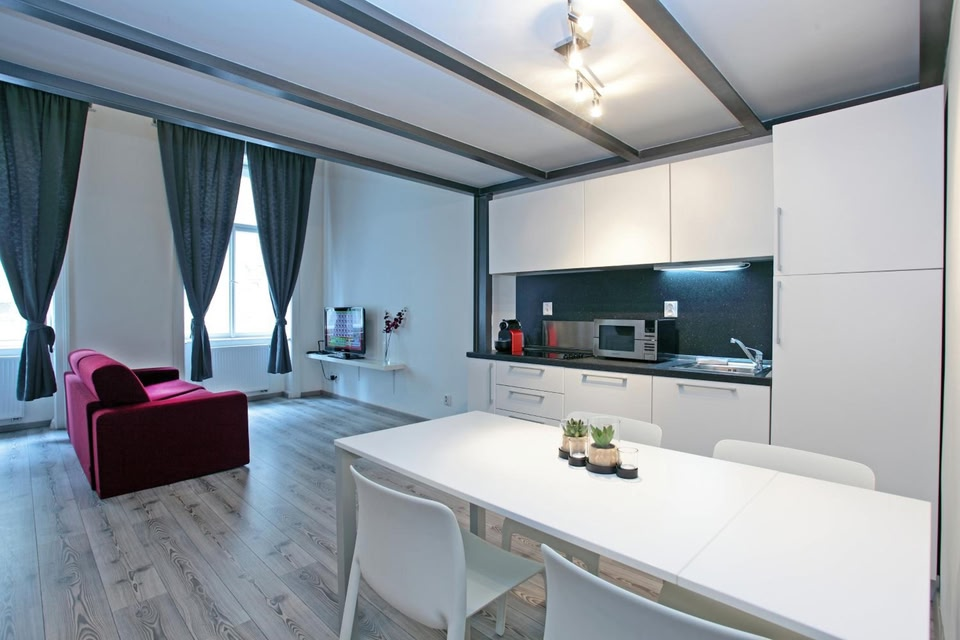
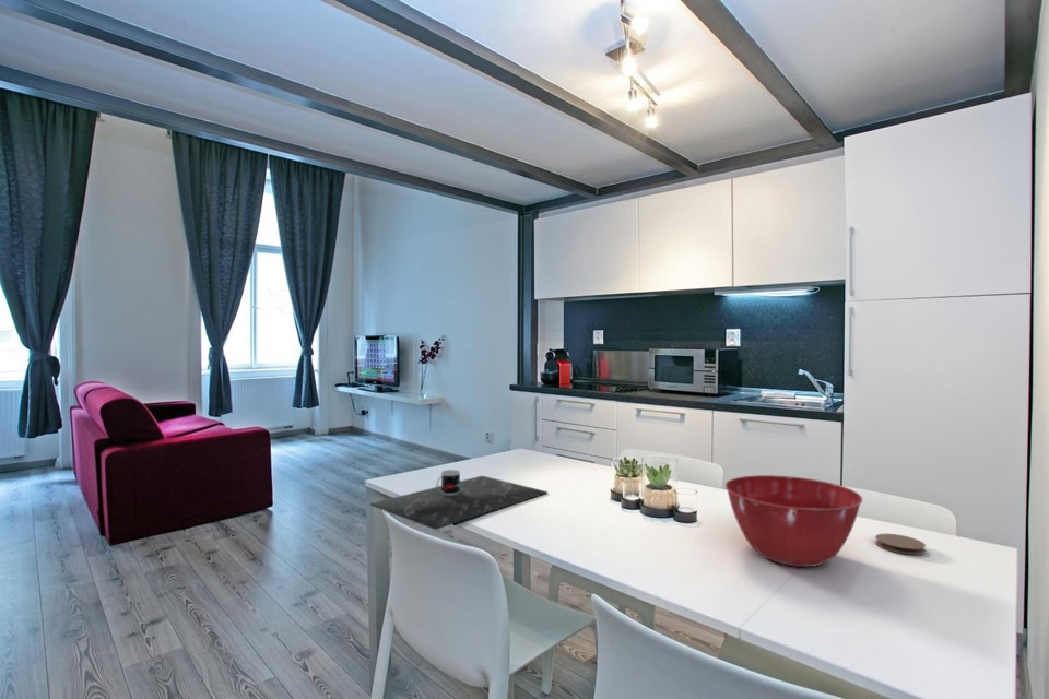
+ coaster (899, 543)
+ placemat (462, 487)
+ mixing bowl (789, 522)
